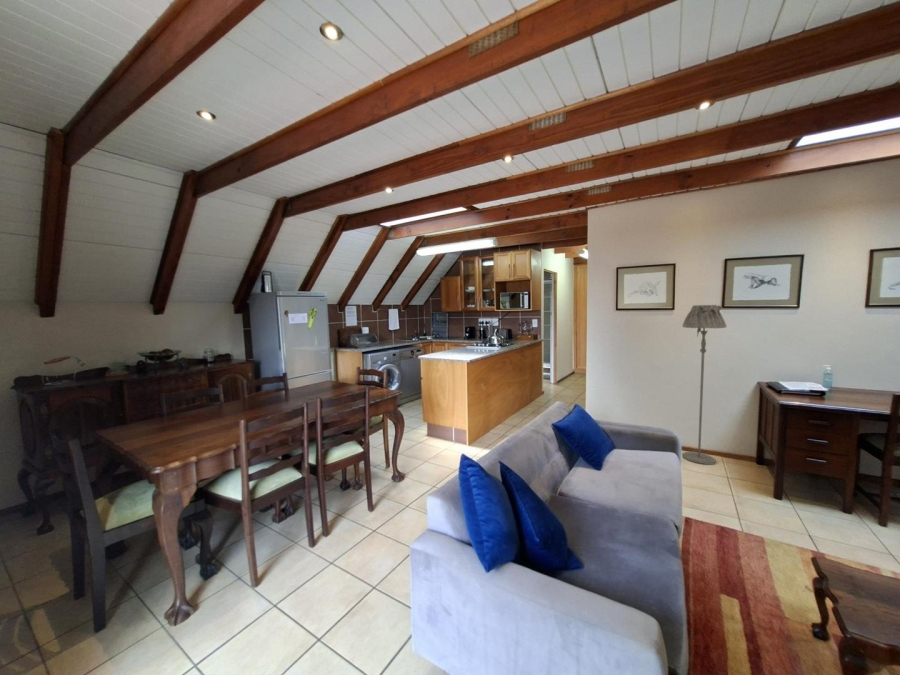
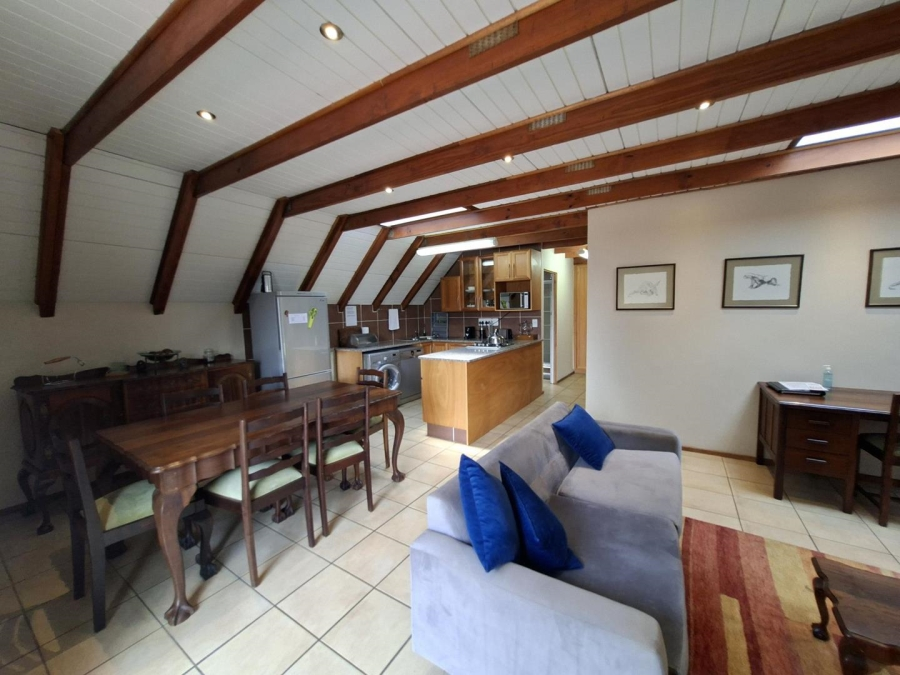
- floor lamp (701, 383)
